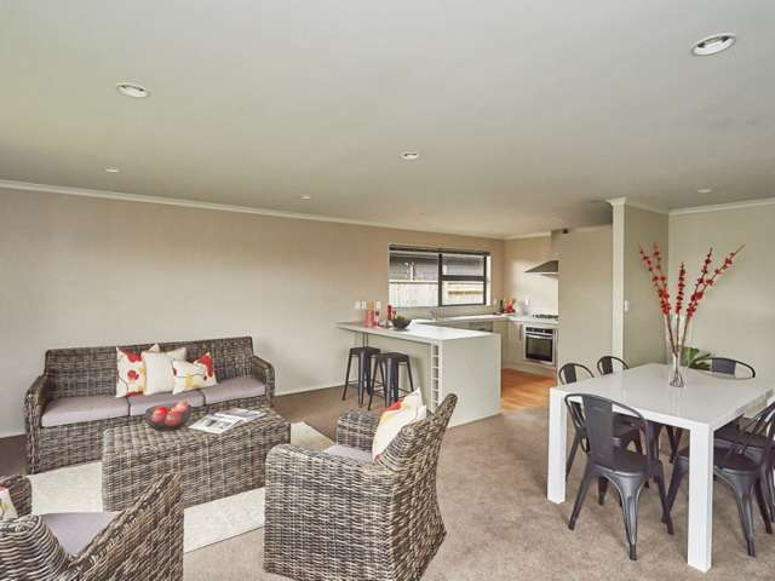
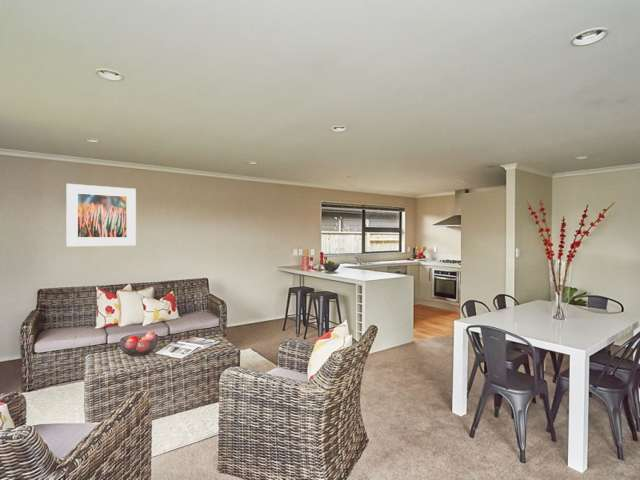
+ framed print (102, 216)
